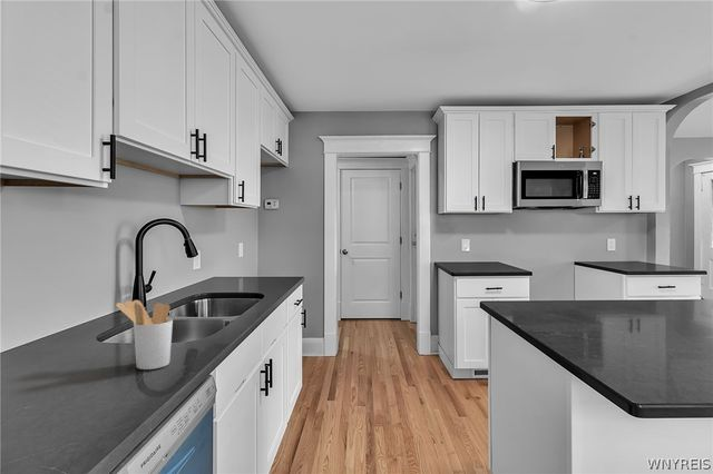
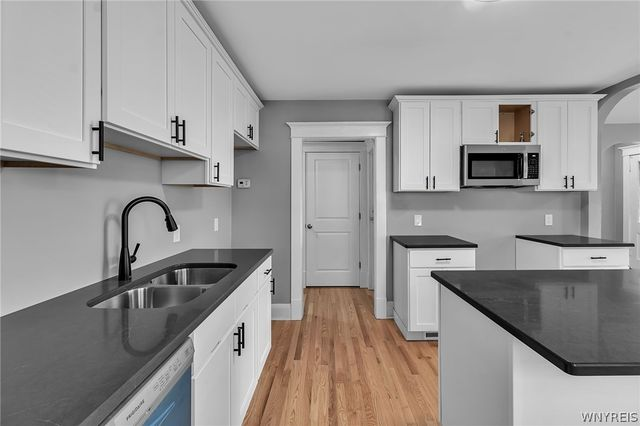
- utensil holder (145, 332)
